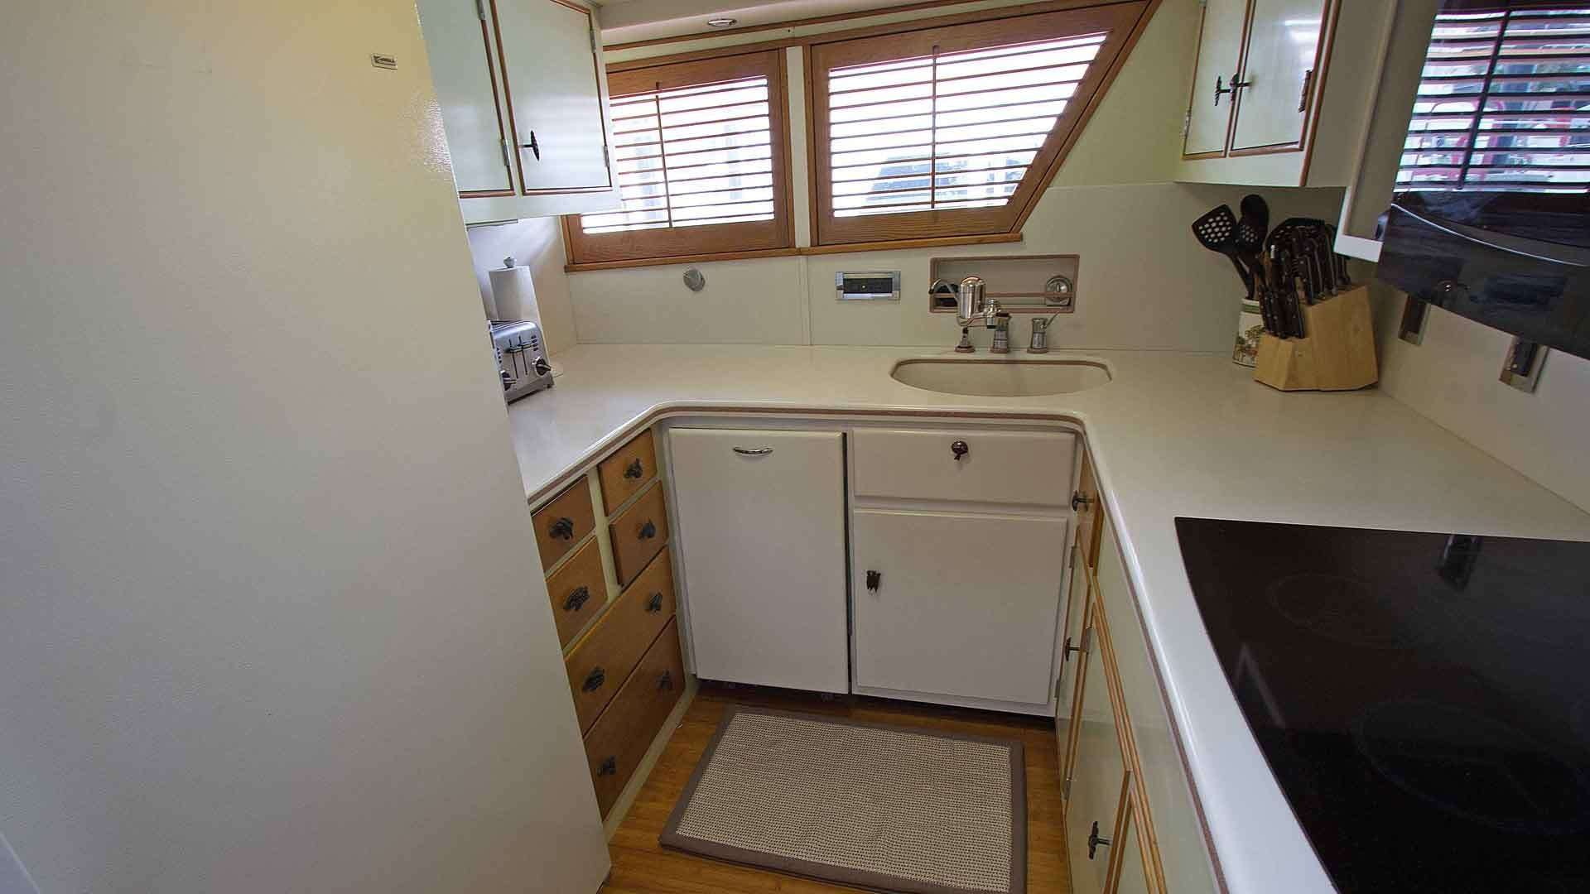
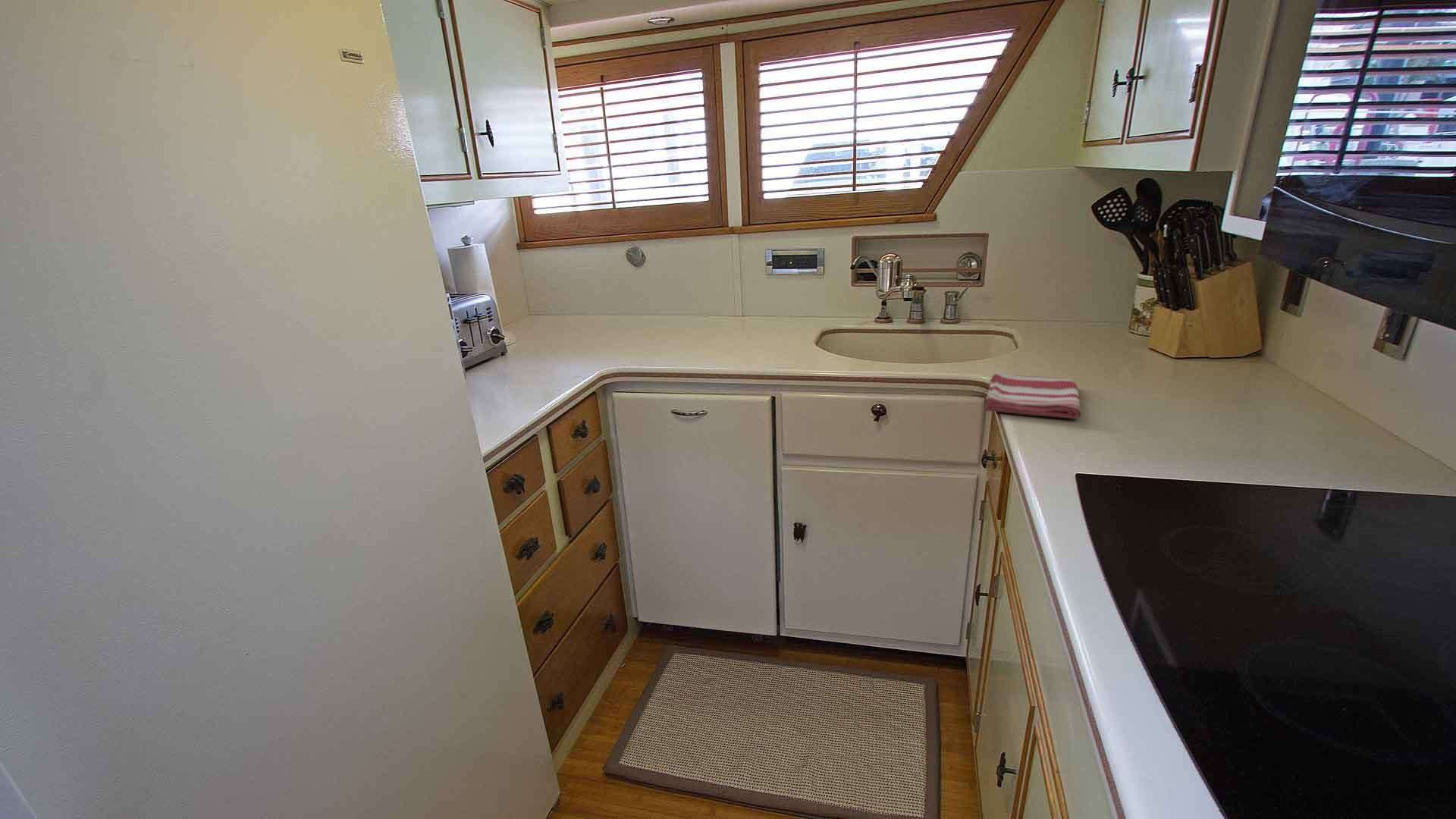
+ dish towel (1032, 392)
